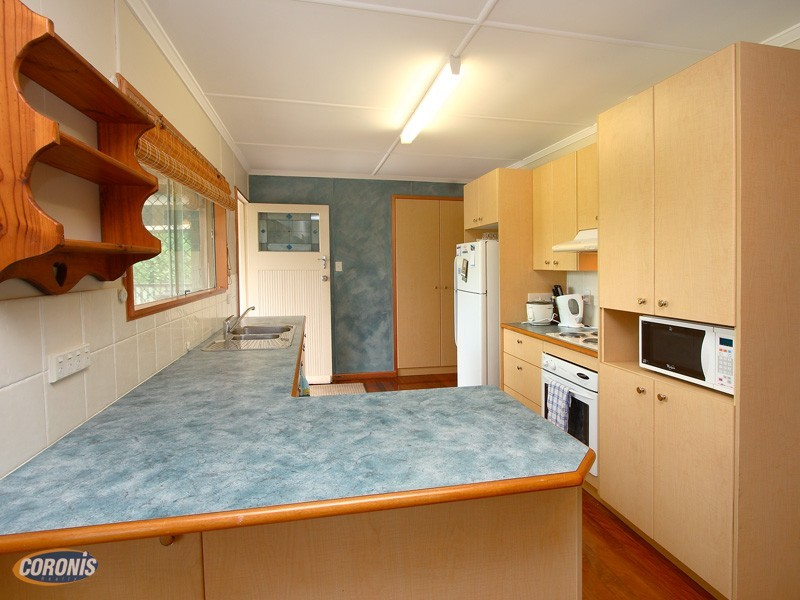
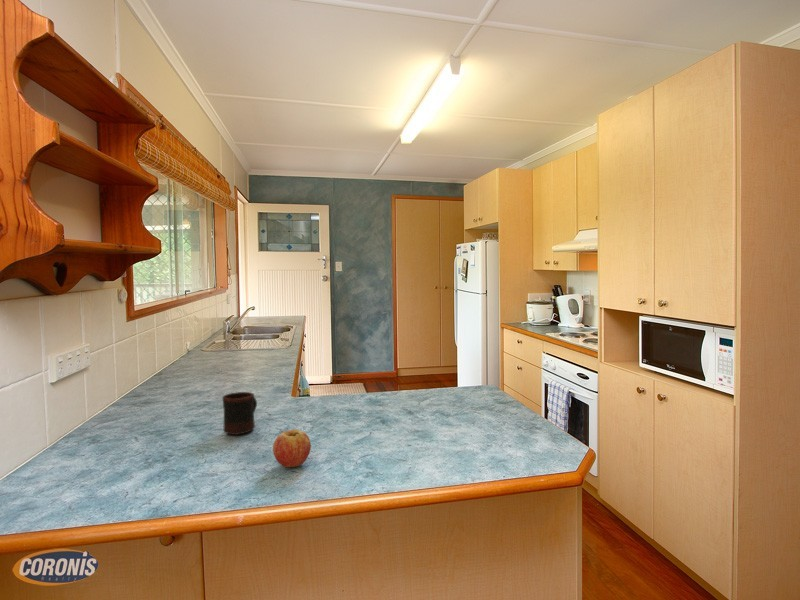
+ mug (243, 411)
+ fruit (292, 447)
